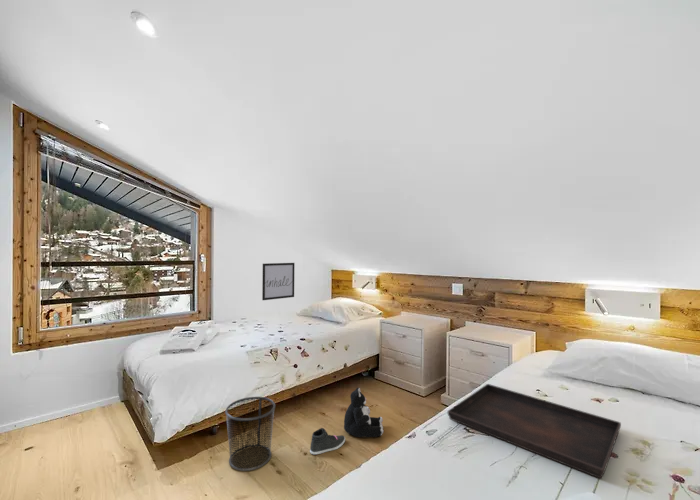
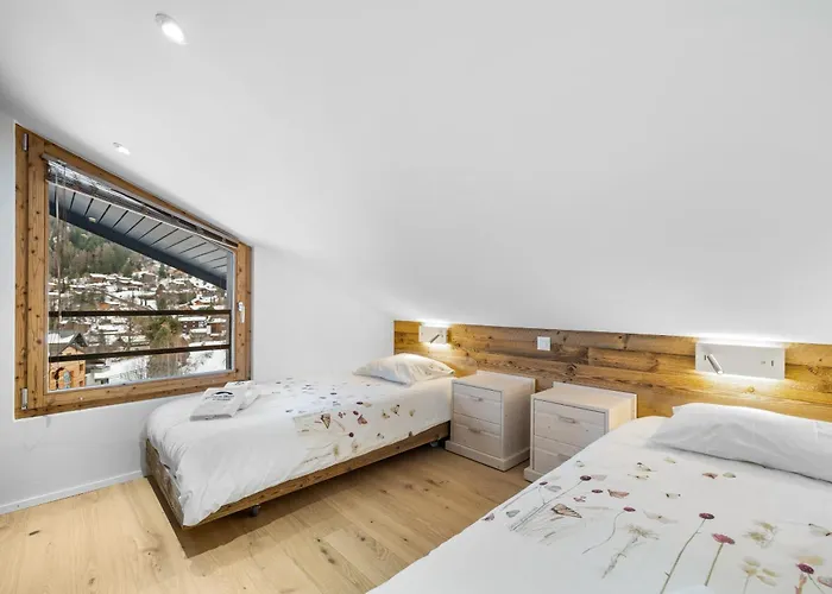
- sneaker (328, 437)
- serving tray (531, 420)
- wall art (278, 280)
- waste bin (251, 432)
- plush toy (363, 410)
